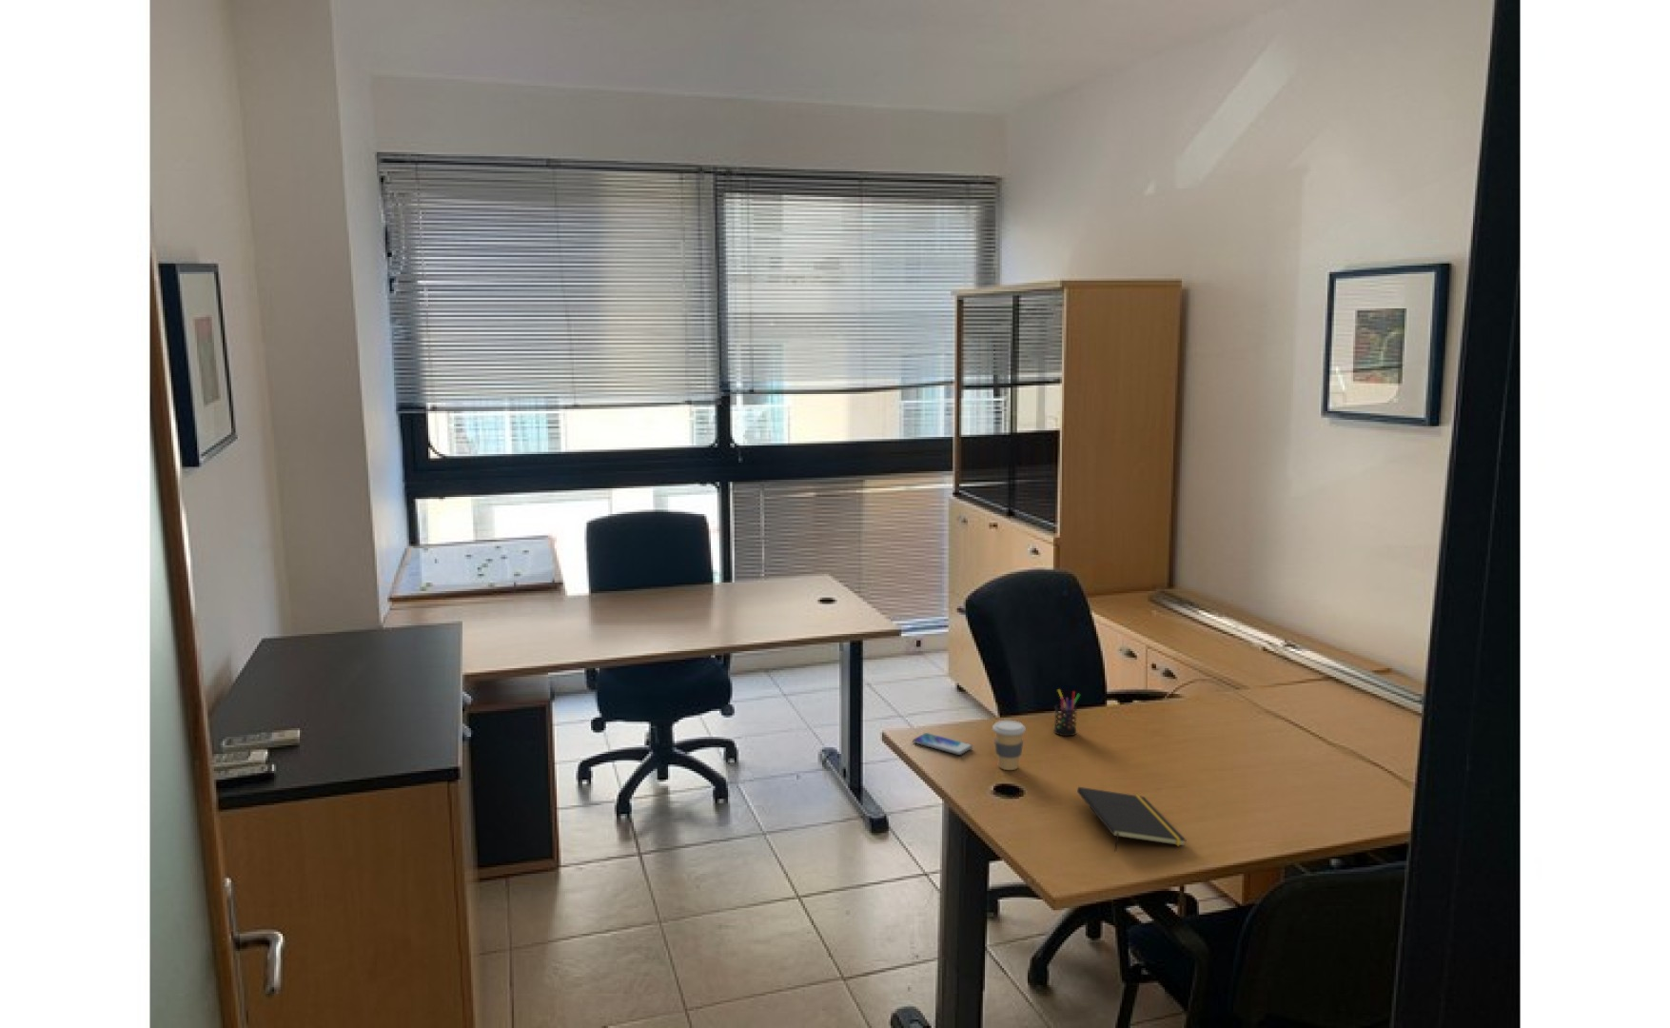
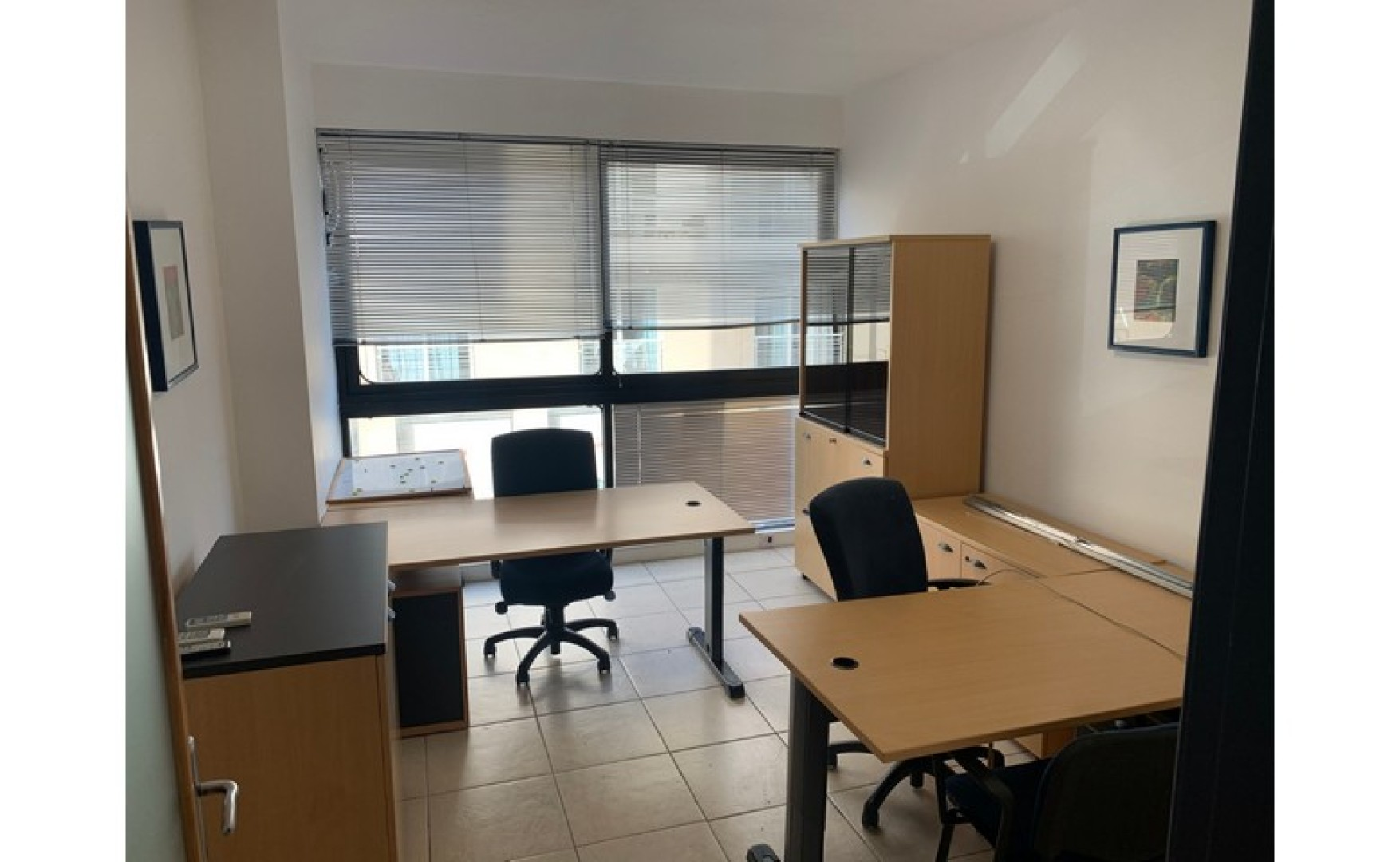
- notepad (1128, 815)
- pen holder (1069, 710)
- smartphone (942, 743)
- coffee cup (1008, 745)
